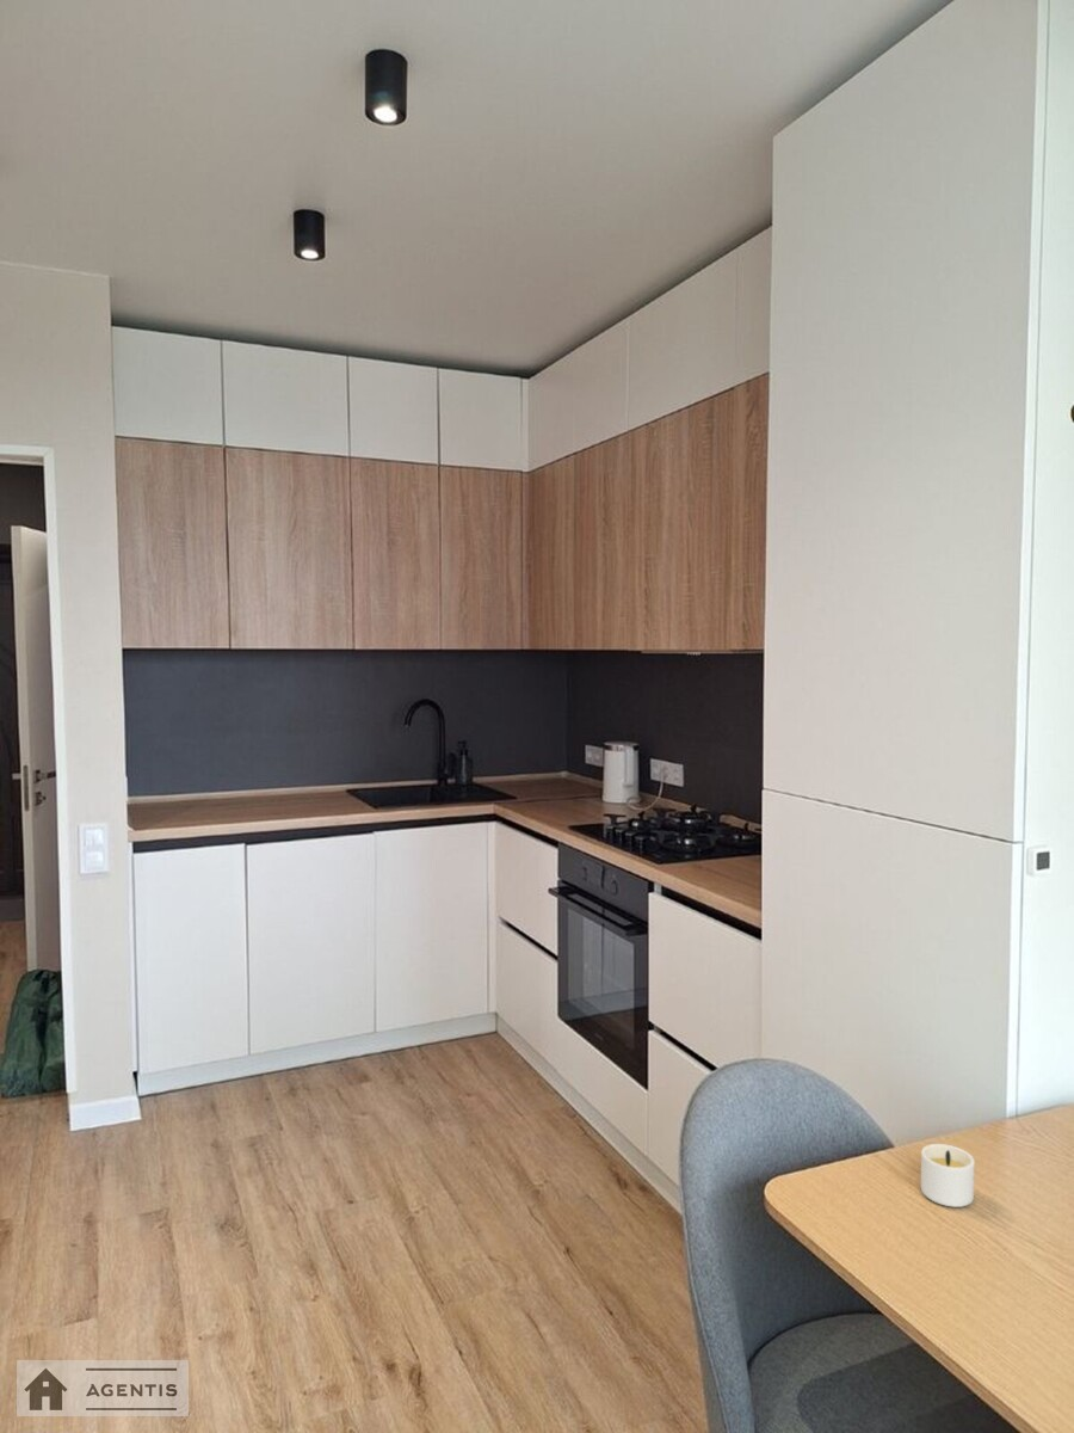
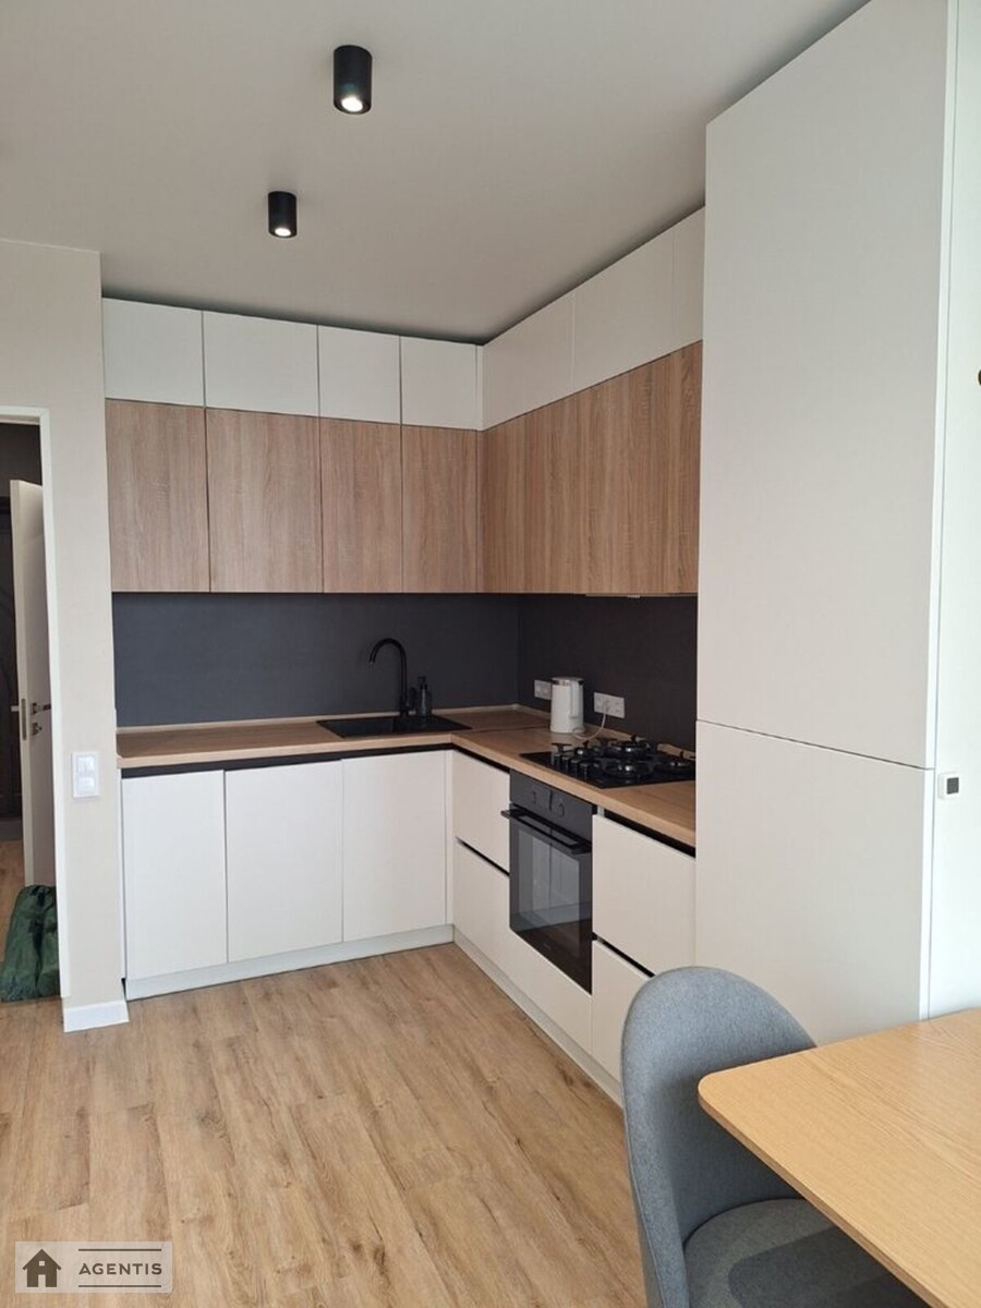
- candle (933, 1168)
